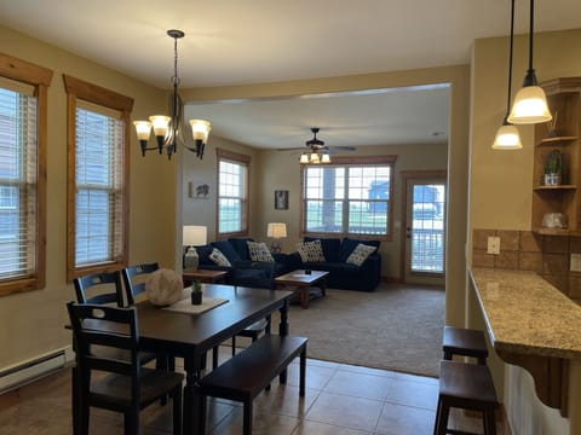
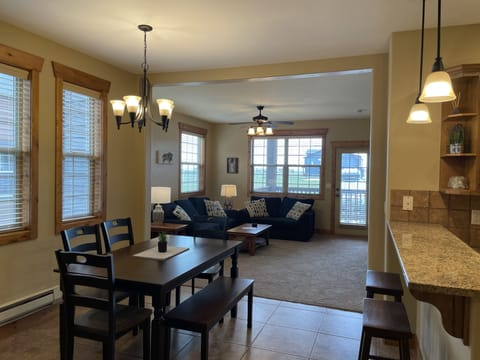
- decorative ball (163, 286)
